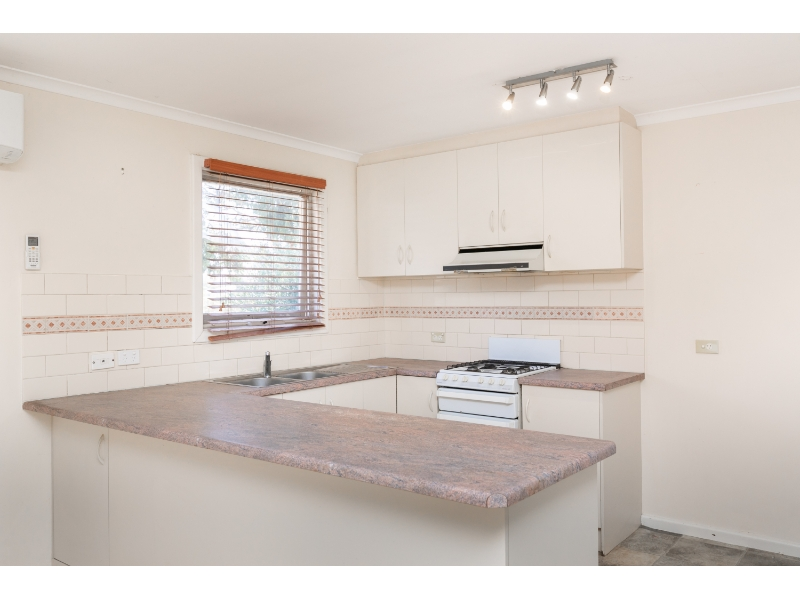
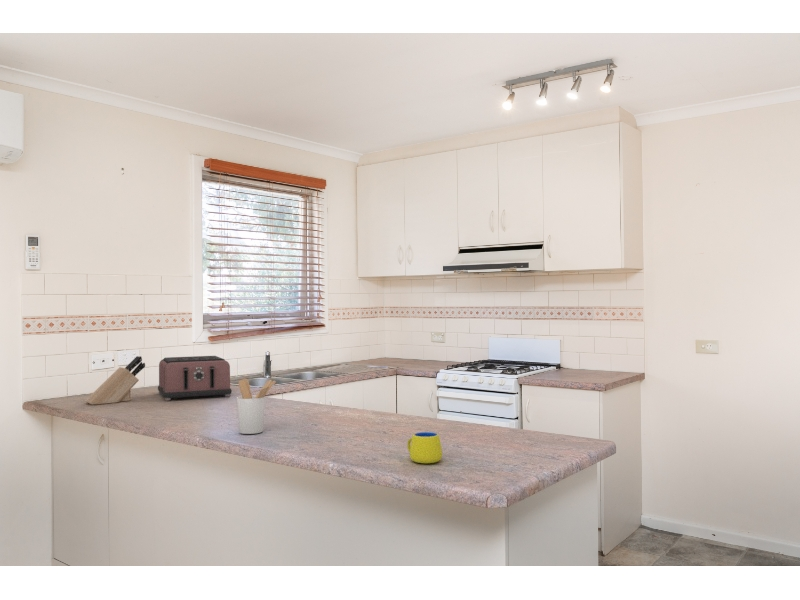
+ mug (422, 446)
+ toaster (194, 376)
+ utensil holder (257, 405)
+ knife block (116, 379)
